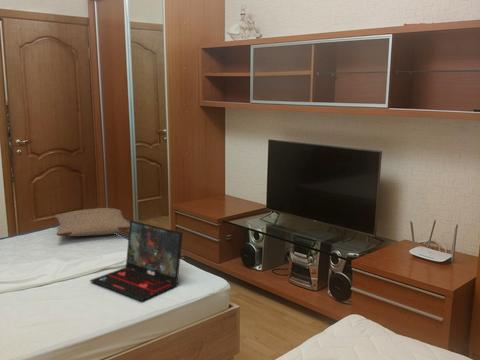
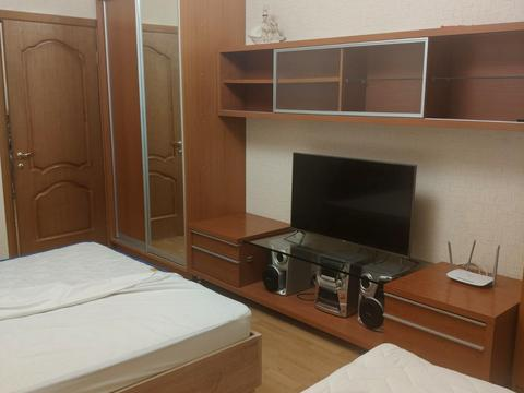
- laptop (135, 258)
- pillow (92, 222)
